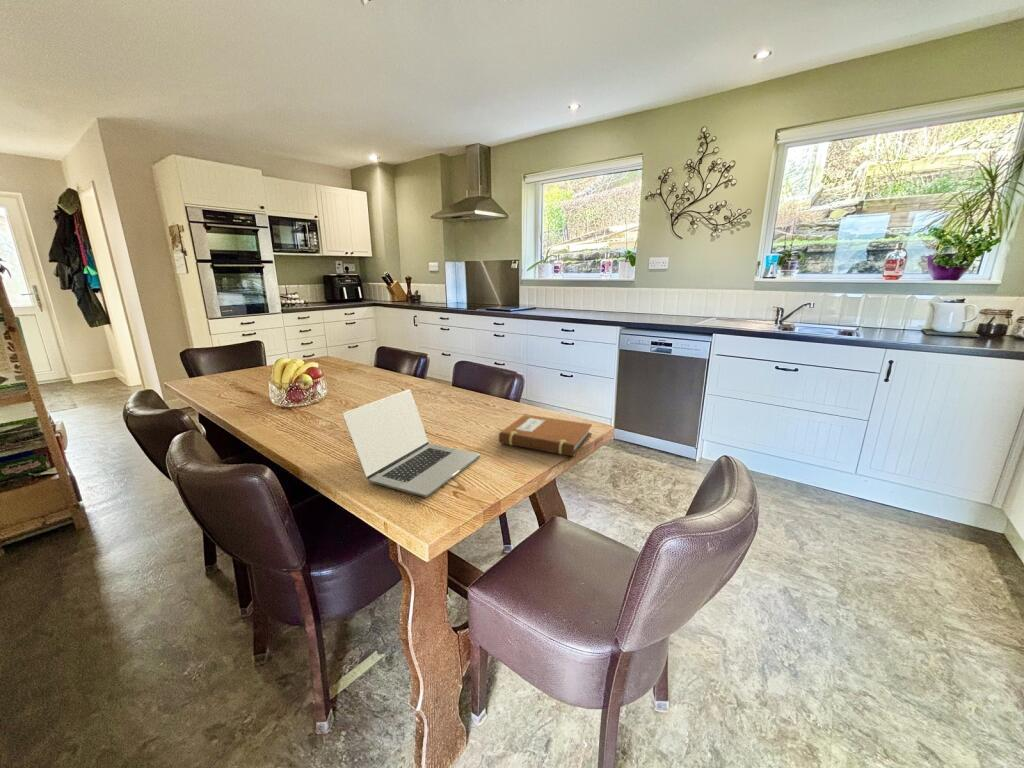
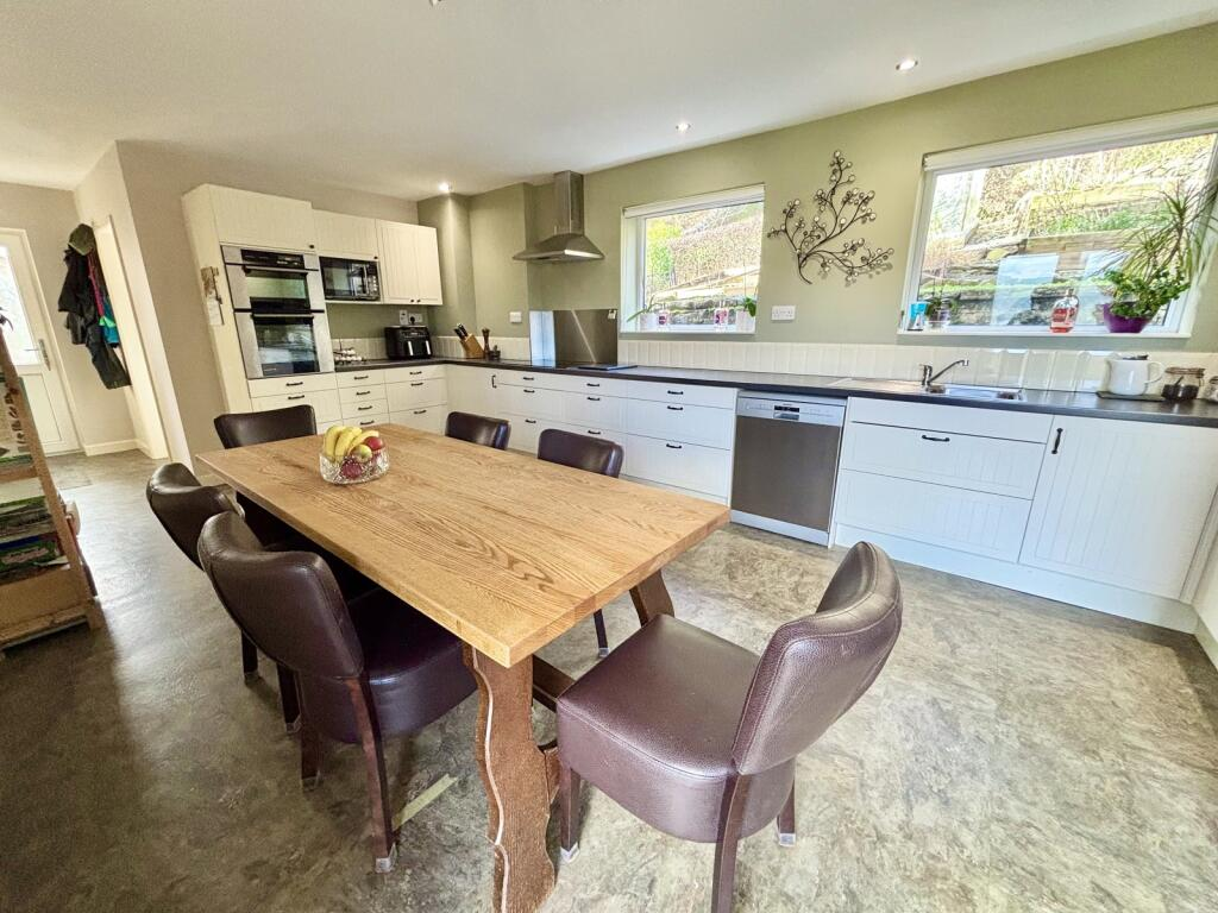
- laptop (416, 436)
- notebook (544, 433)
